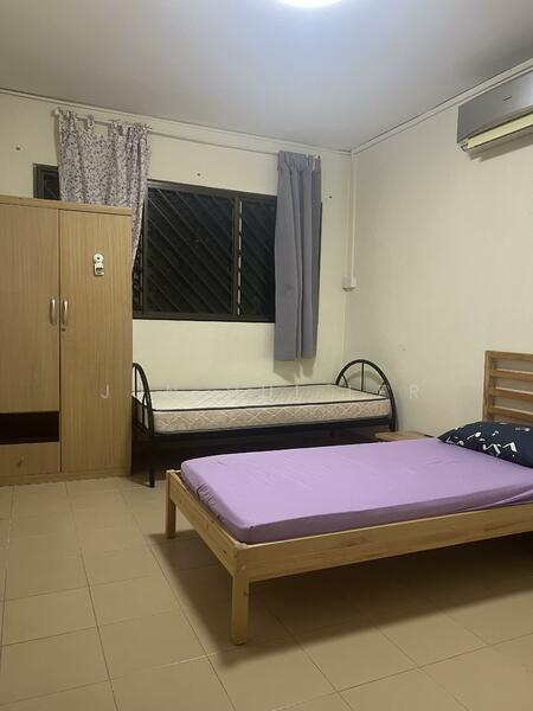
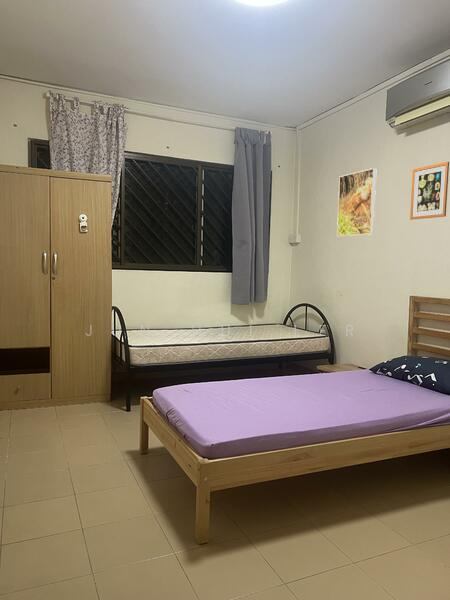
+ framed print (355, 204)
+ wall art (428, 192)
